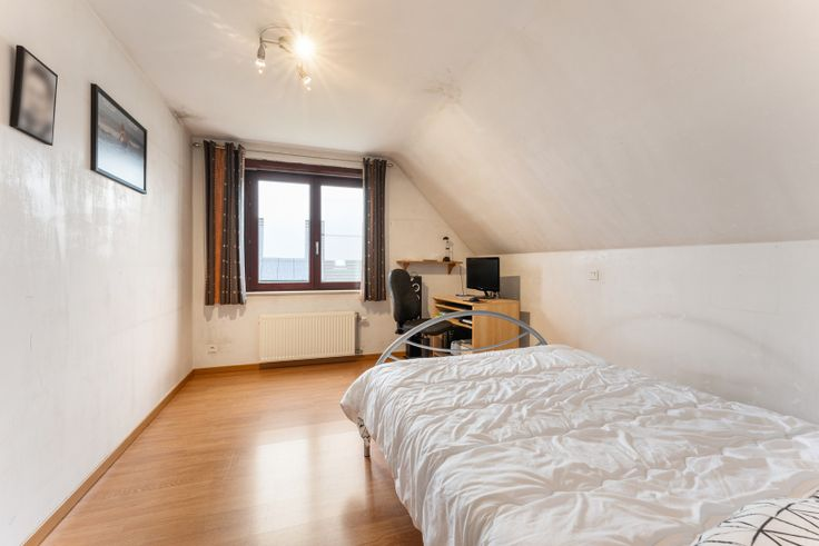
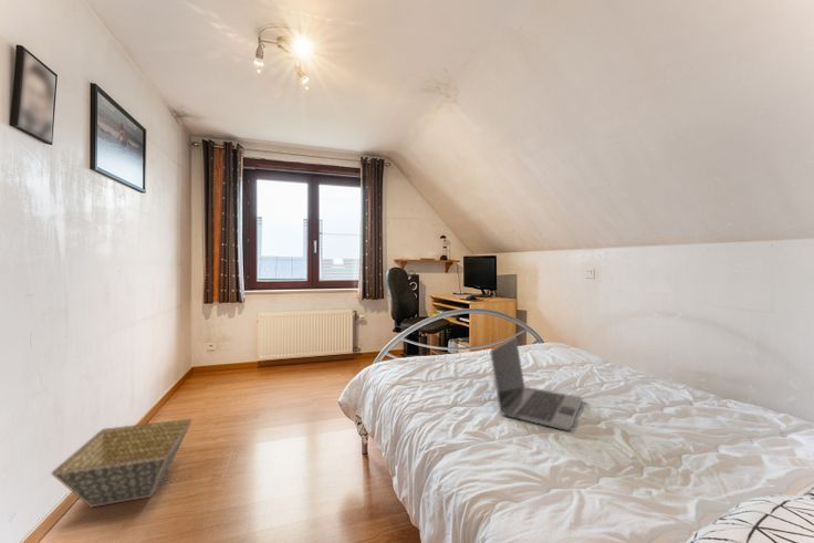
+ laptop (535, 388)
+ basket (132, 463)
